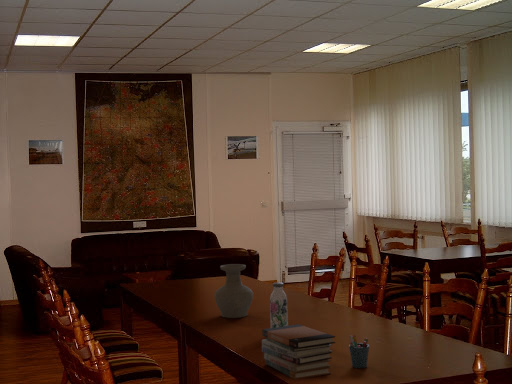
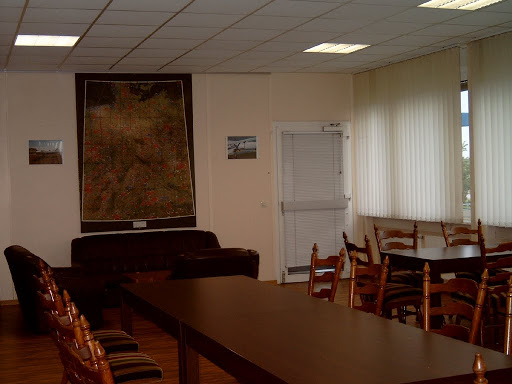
- vase (233, 290)
- pen holder (359, 350)
- water bottle (278, 308)
- book stack (296, 350)
